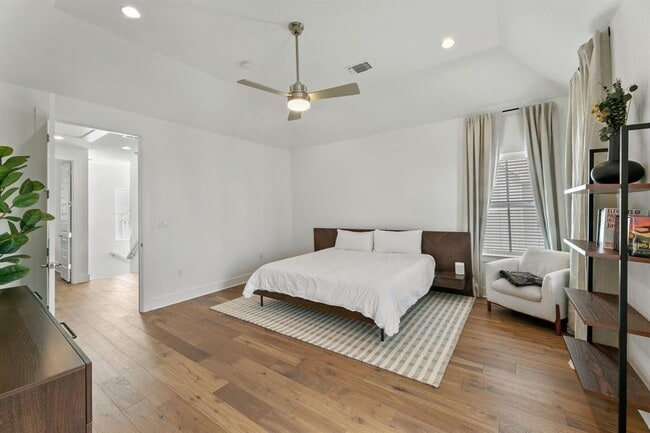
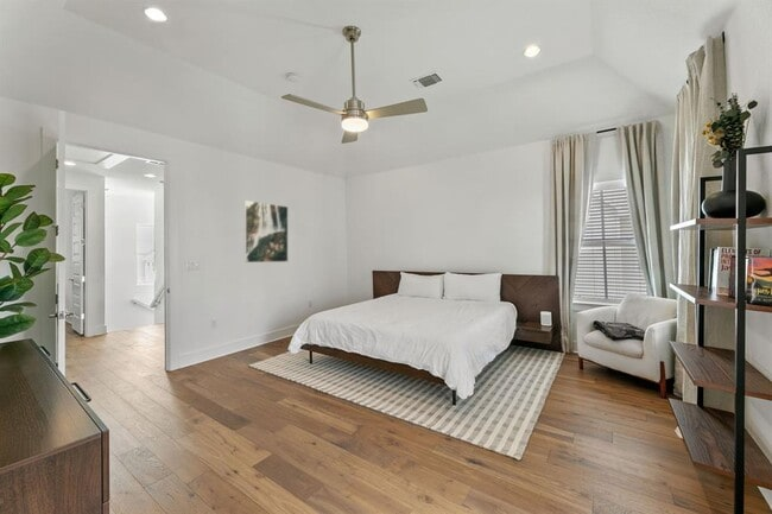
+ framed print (267, 233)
